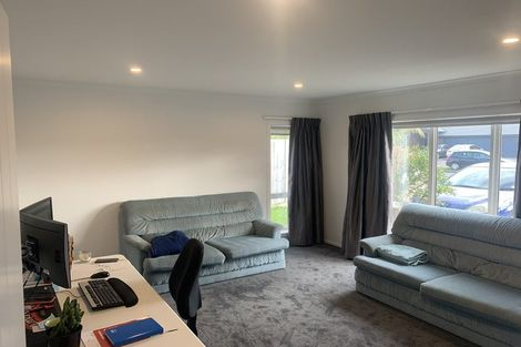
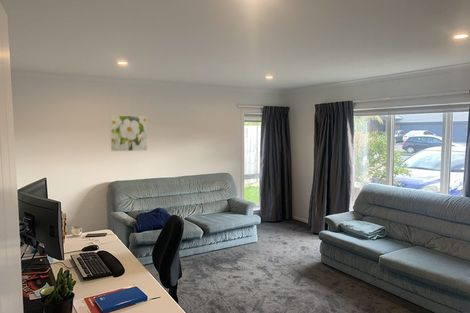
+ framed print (129, 133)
